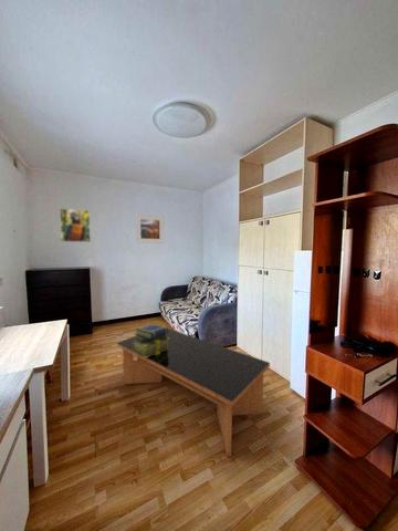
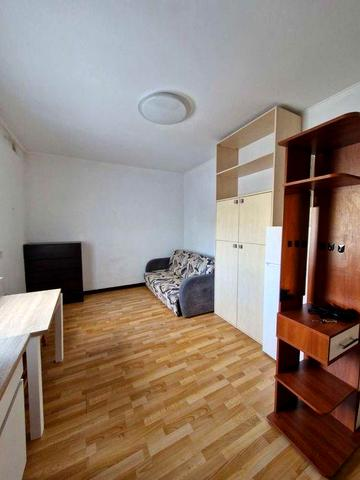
- coffee table (186, 374)
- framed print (149, 229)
- stack of books (150, 337)
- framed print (75, 226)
